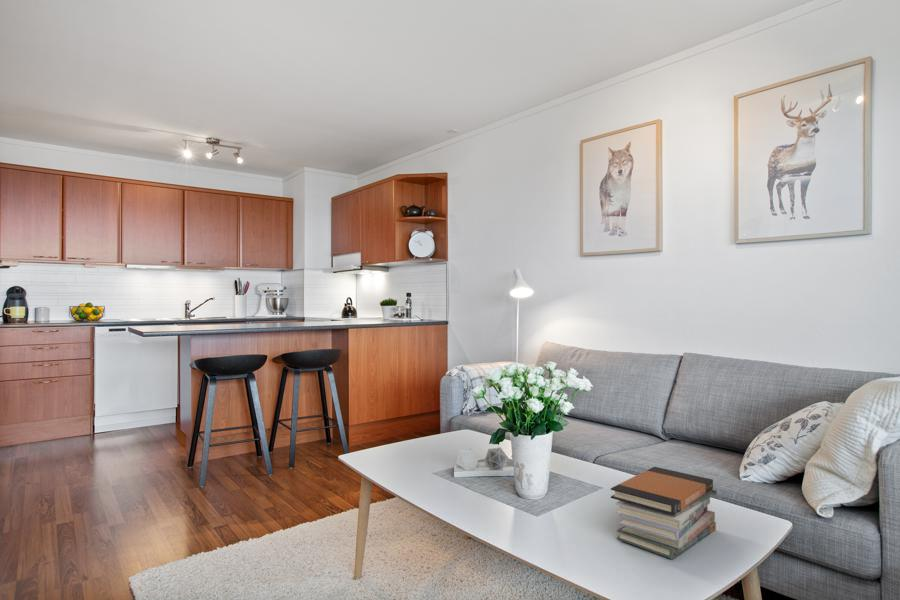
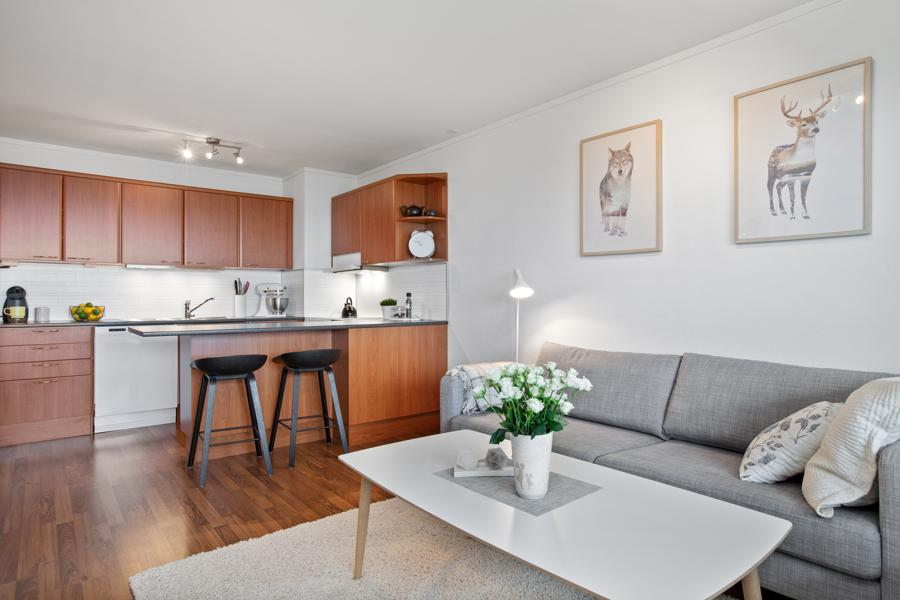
- book stack (664, 509)
